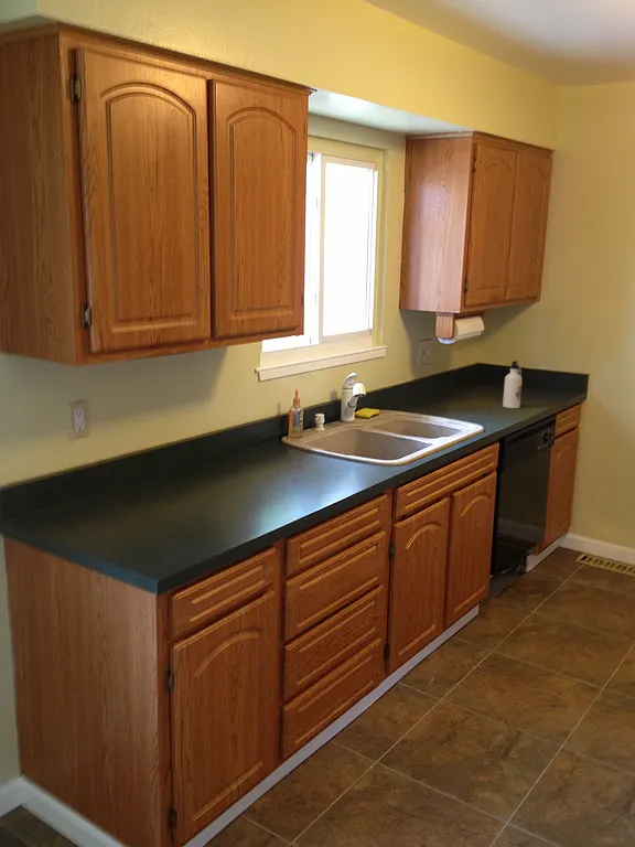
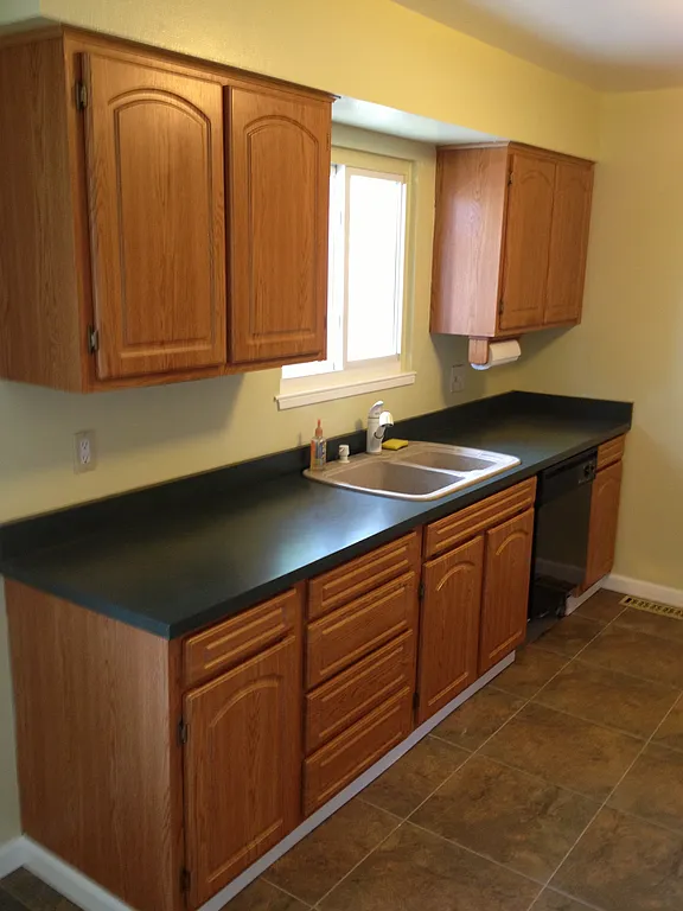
- water bottle (515, 383)
